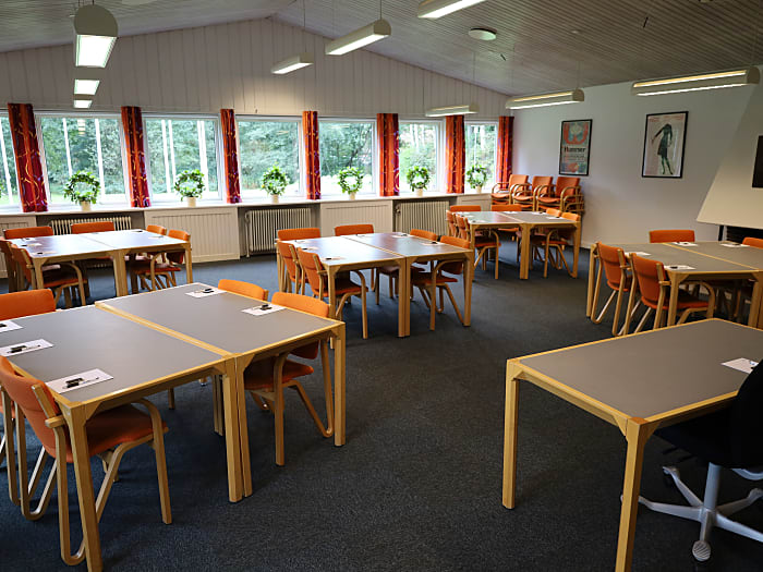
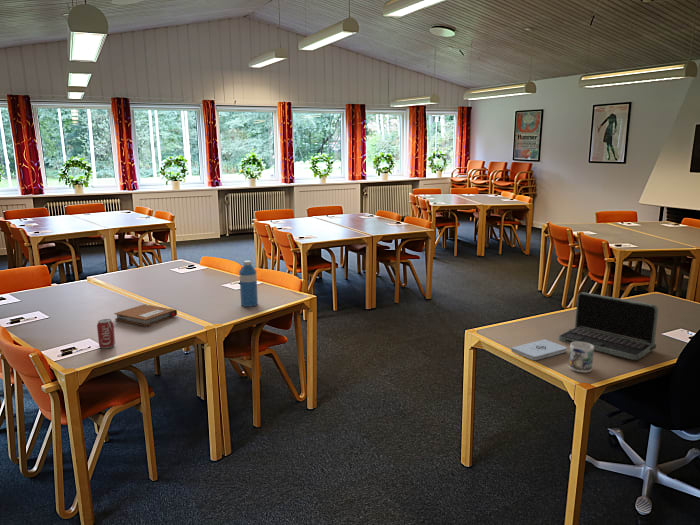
+ mug (582, 356)
+ laptop (605, 322)
+ notepad (539, 349)
+ notebook (147, 314)
+ water bottle (248, 283)
+ beverage can (106, 333)
